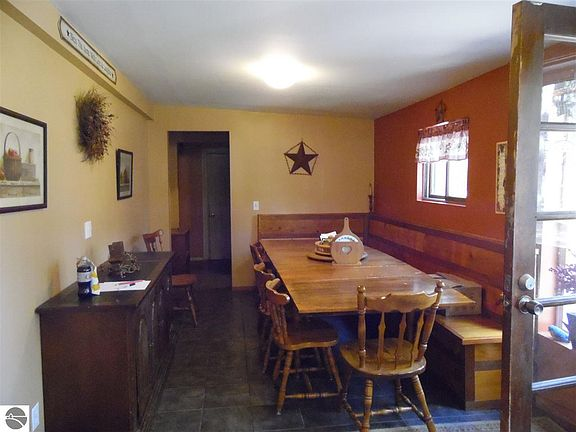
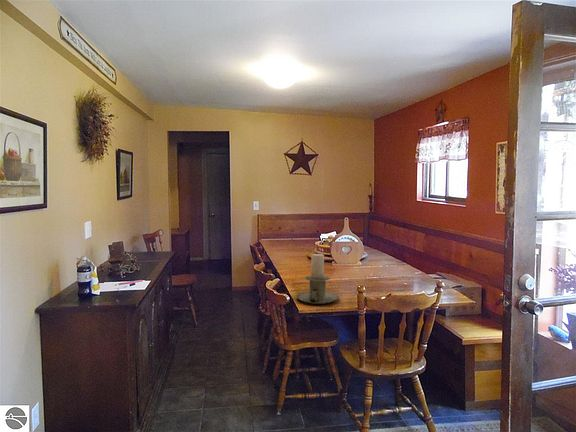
+ candle holder (317, 276)
